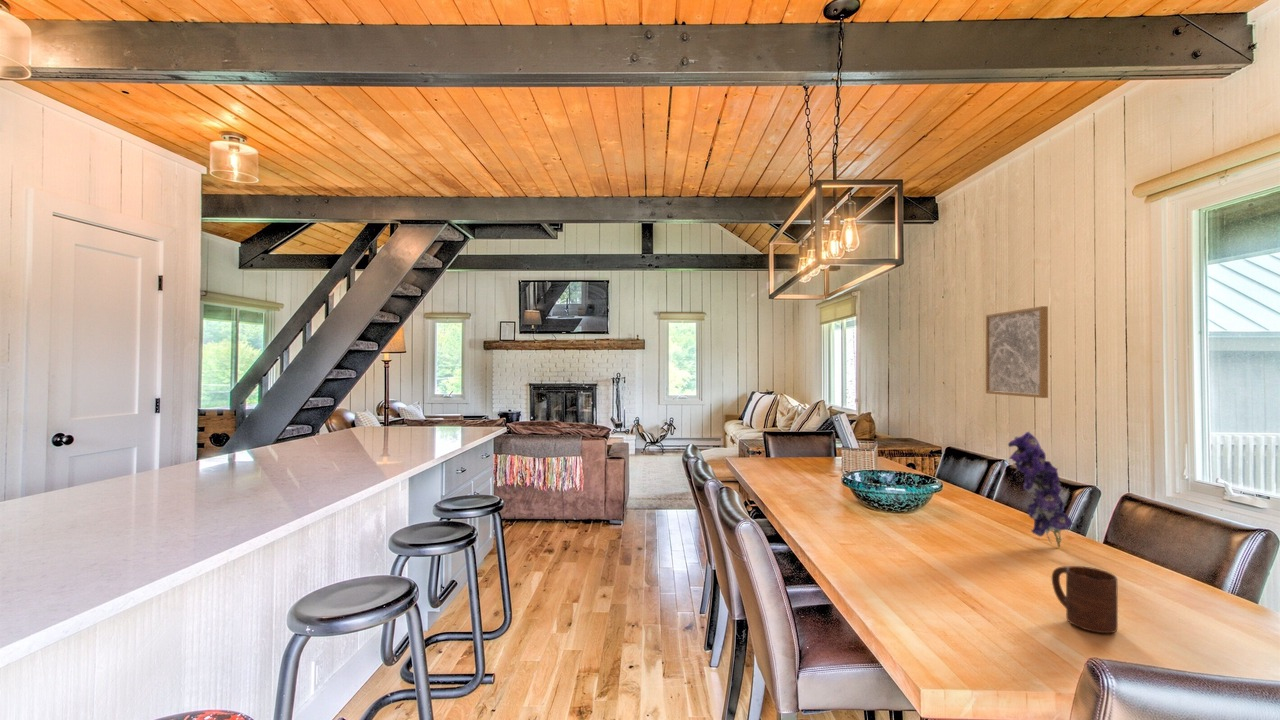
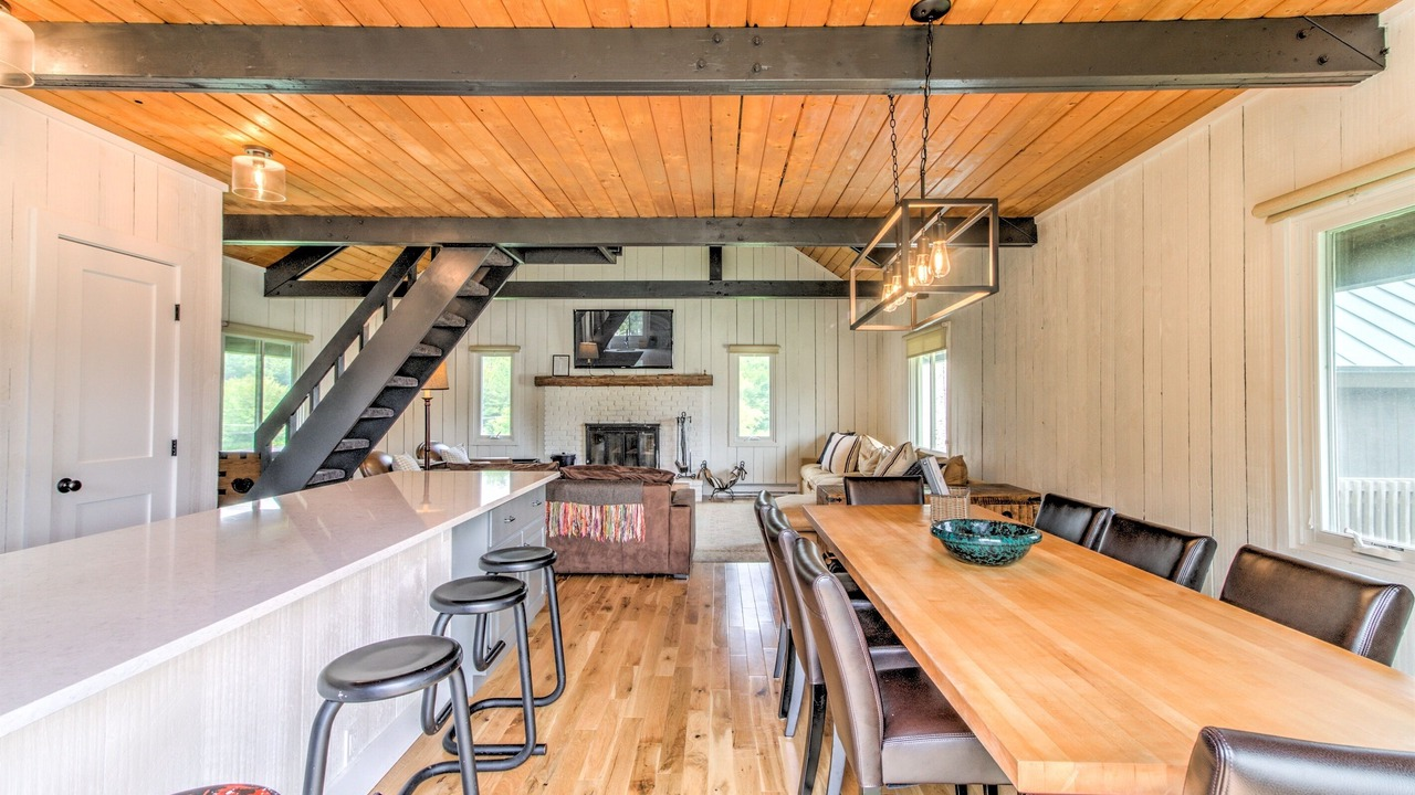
- flower (1038, 487)
- wall art (1014, 353)
- cup (1083, 596)
